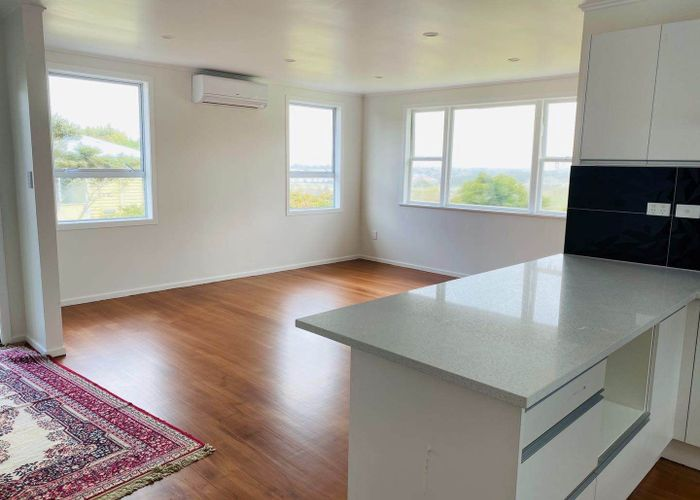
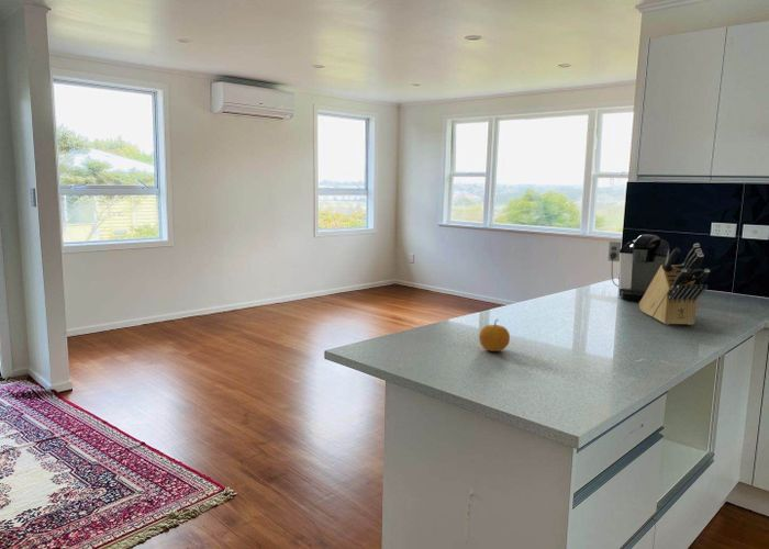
+ coffee maker (631, 265)
+ knife block (672, 280)
+ fruit (494, 334)
